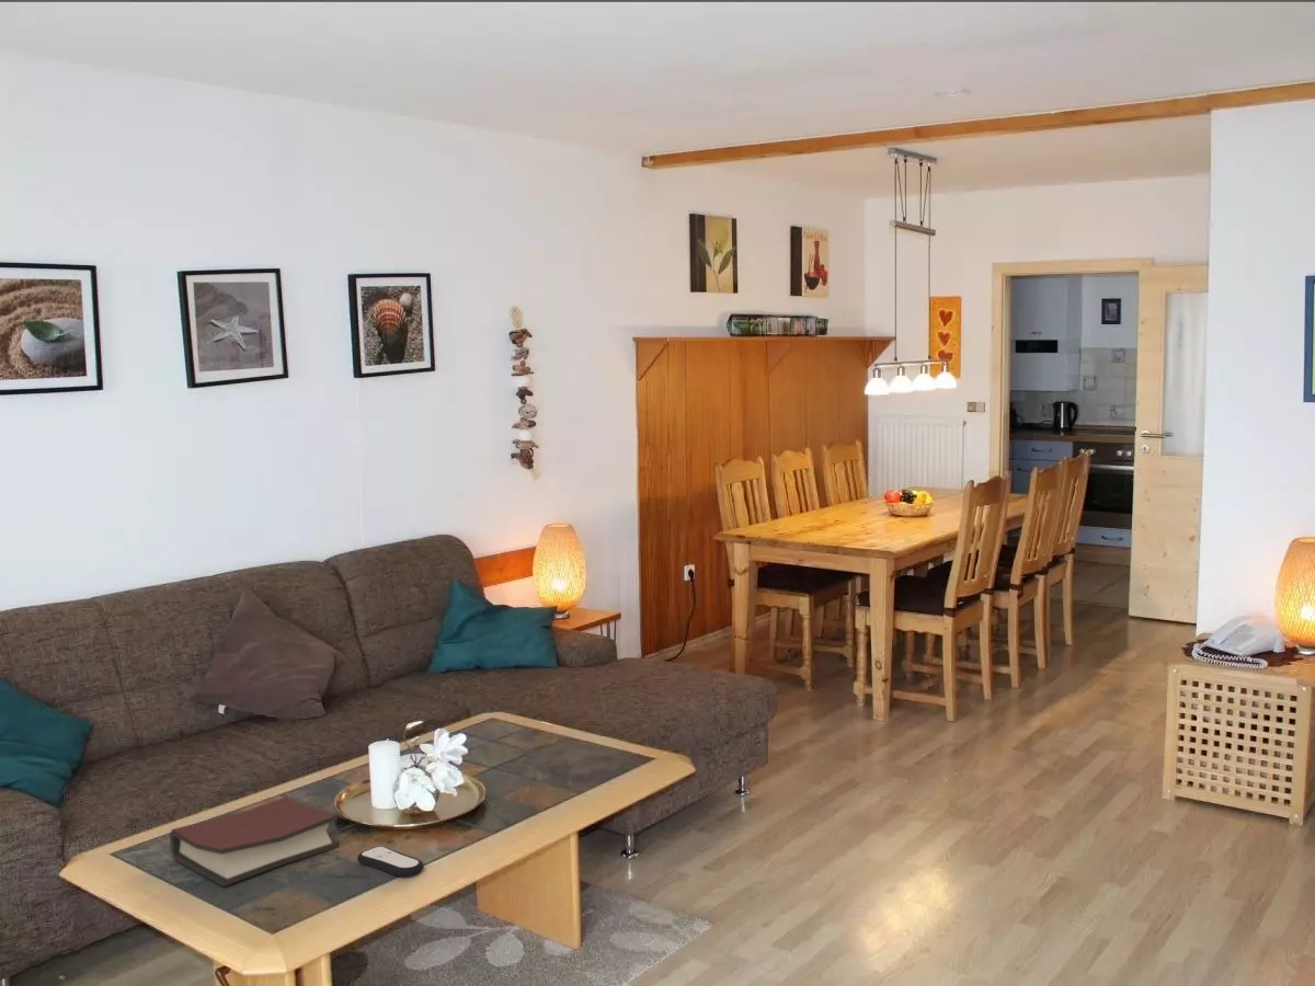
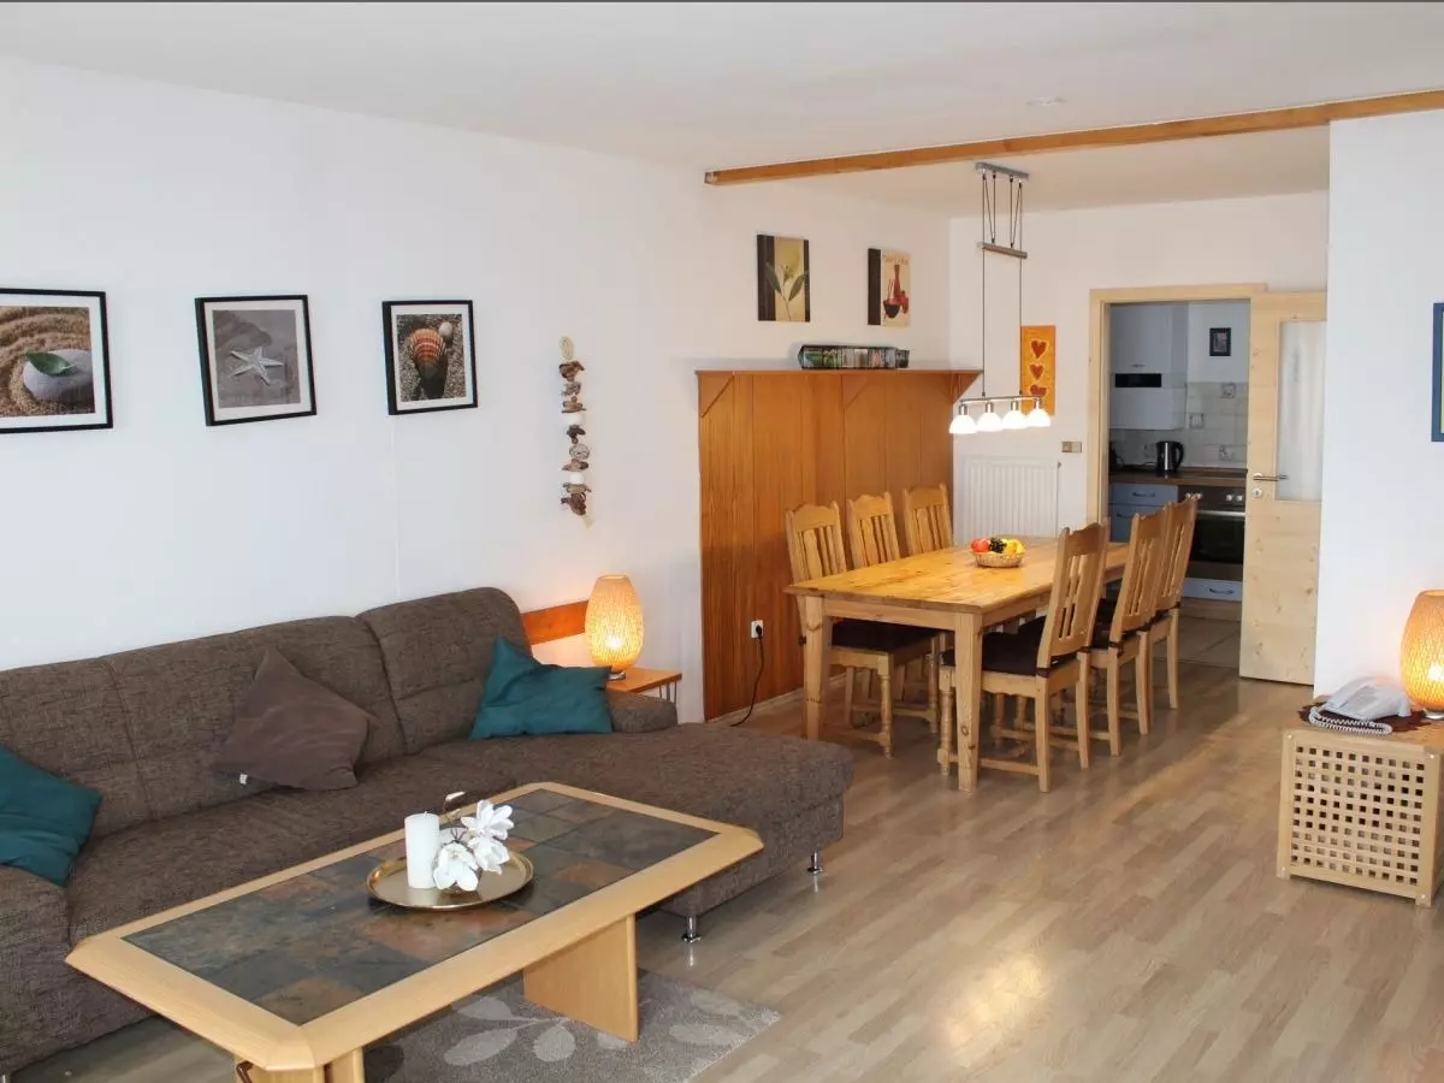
- hardback book (254, 835)
- remote control (391, 861)
